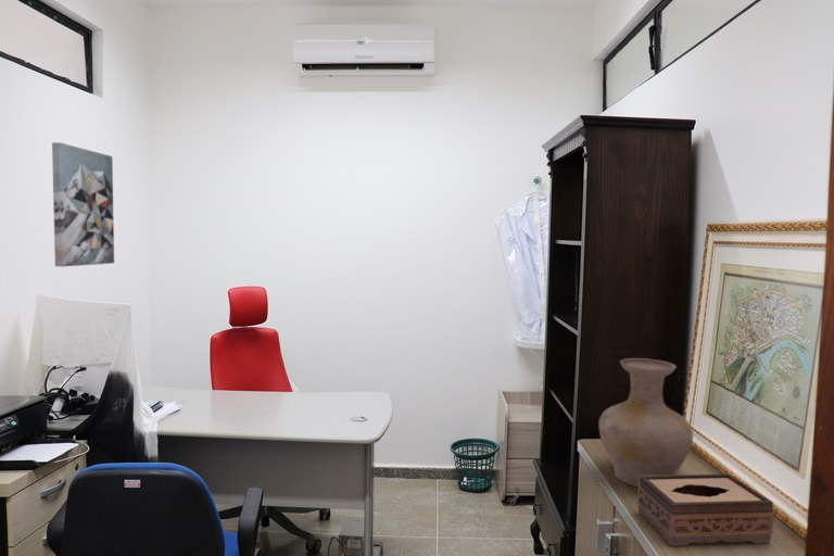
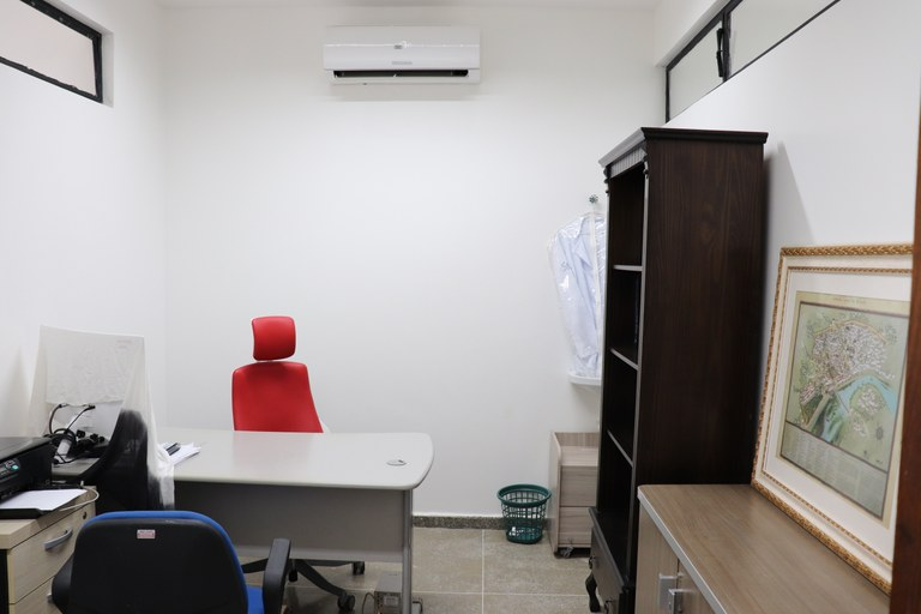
- wall art (85, 207)
- tissue box (702, 507)
- vase (644, 420)
